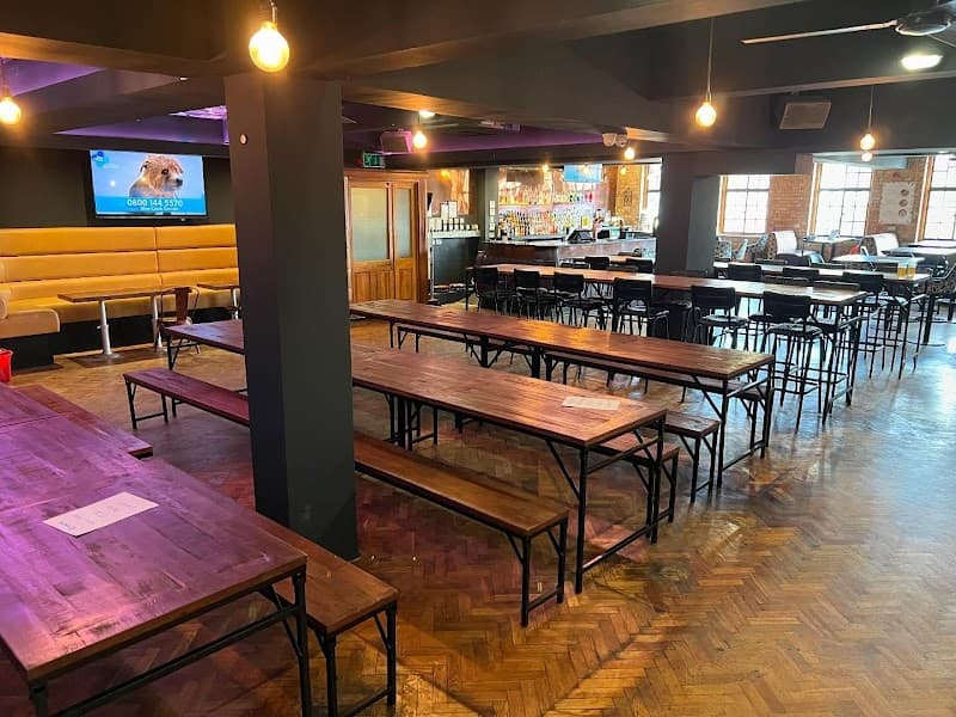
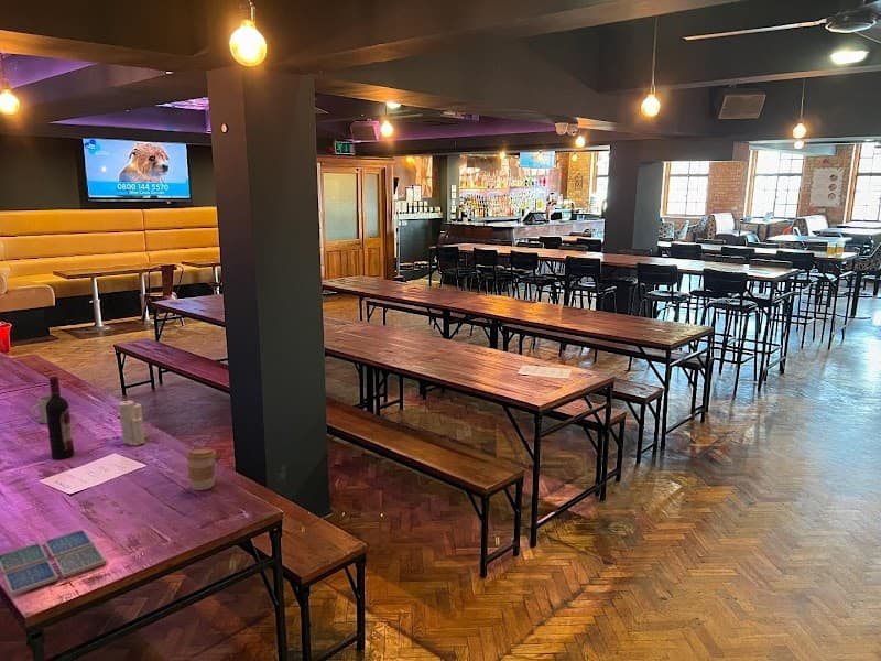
+ candle (133, 419)
+ wine bottle (58, 416)
+ drink coaster (48, 560)
+ coffee cup (202, 467)
+ mug (45, 410)
